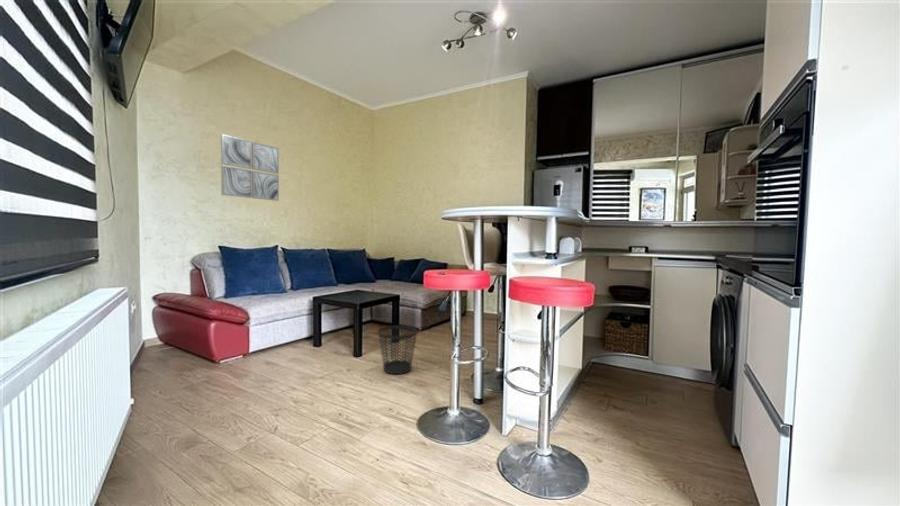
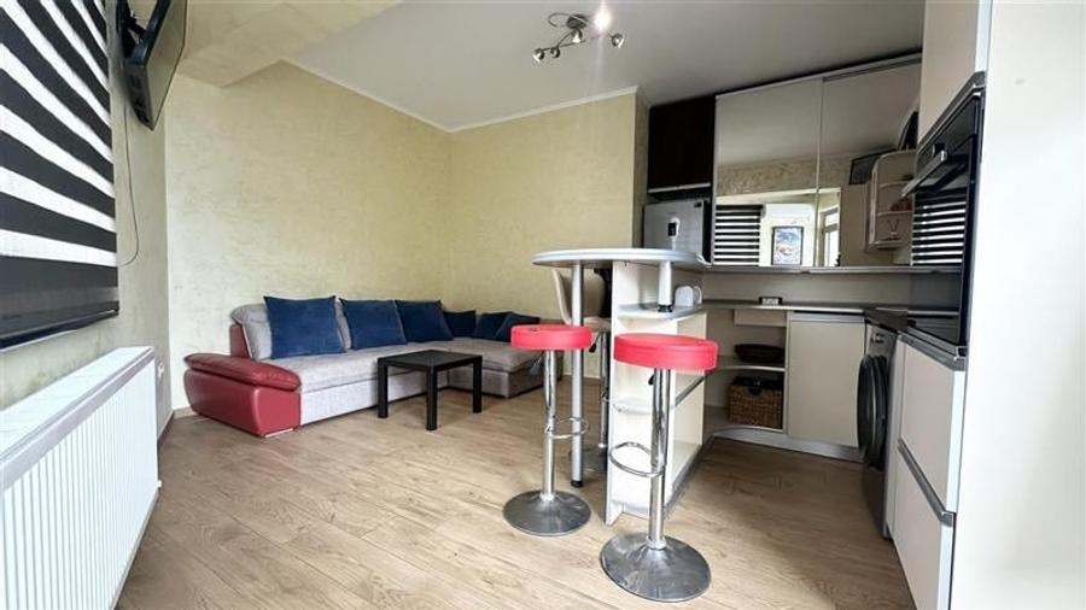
- wall art (251, 170)
- wastebasket (397, 349)
